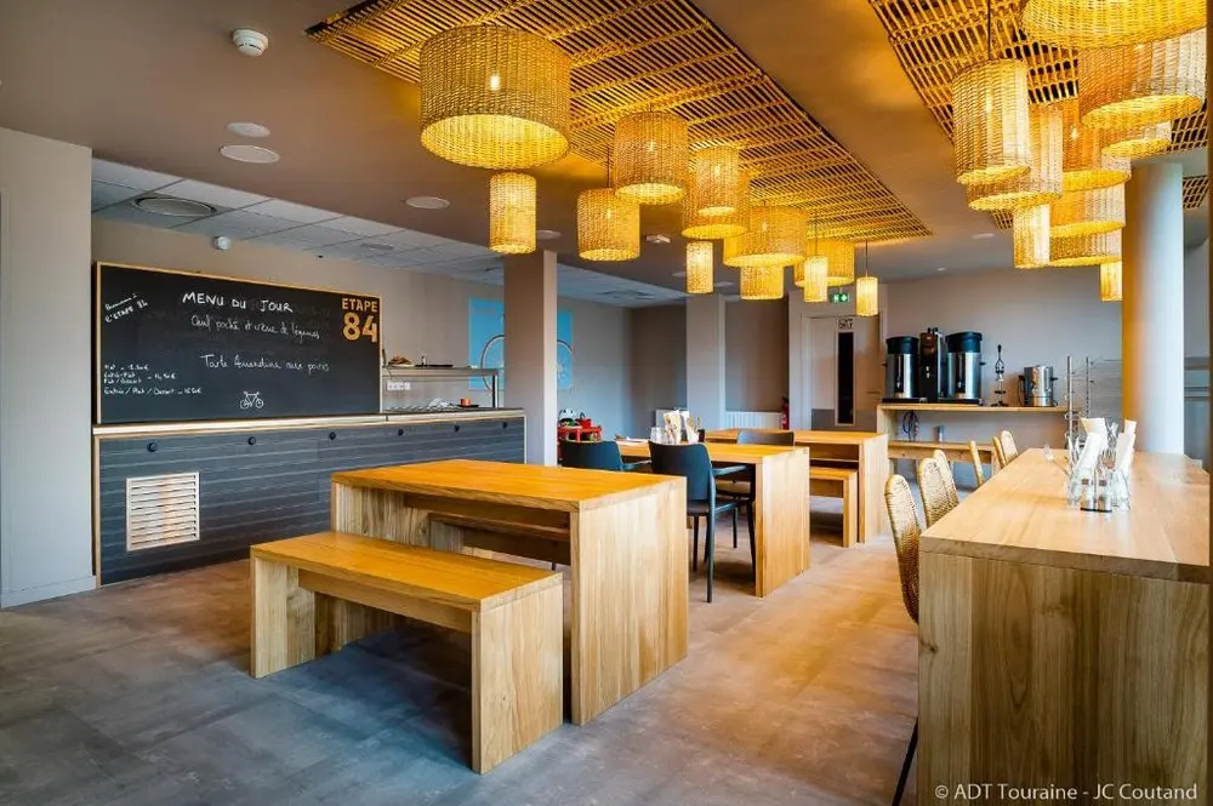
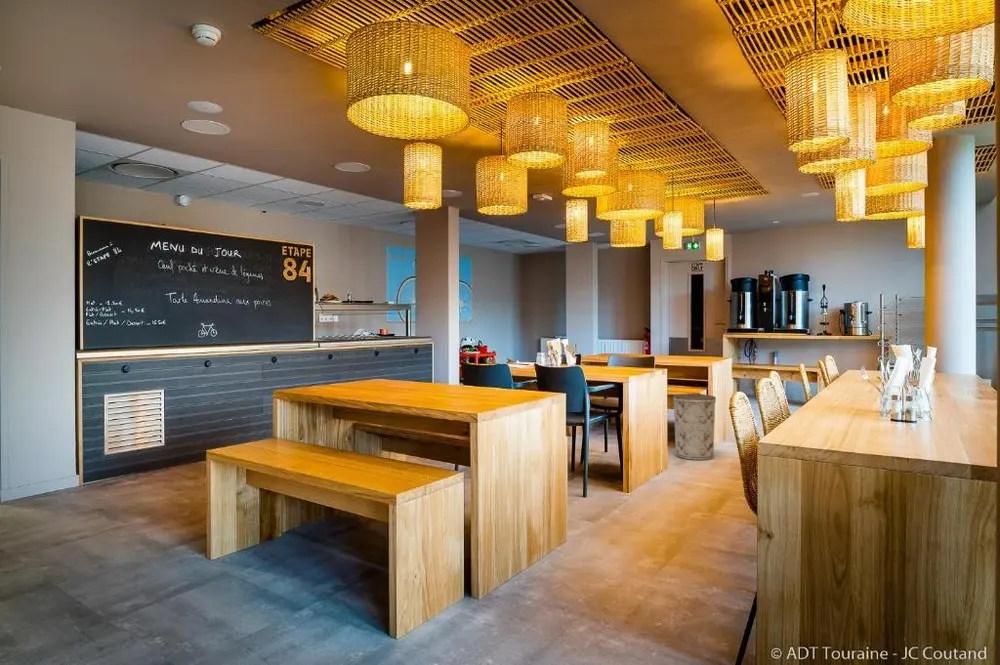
+ trash can (694, 424)
